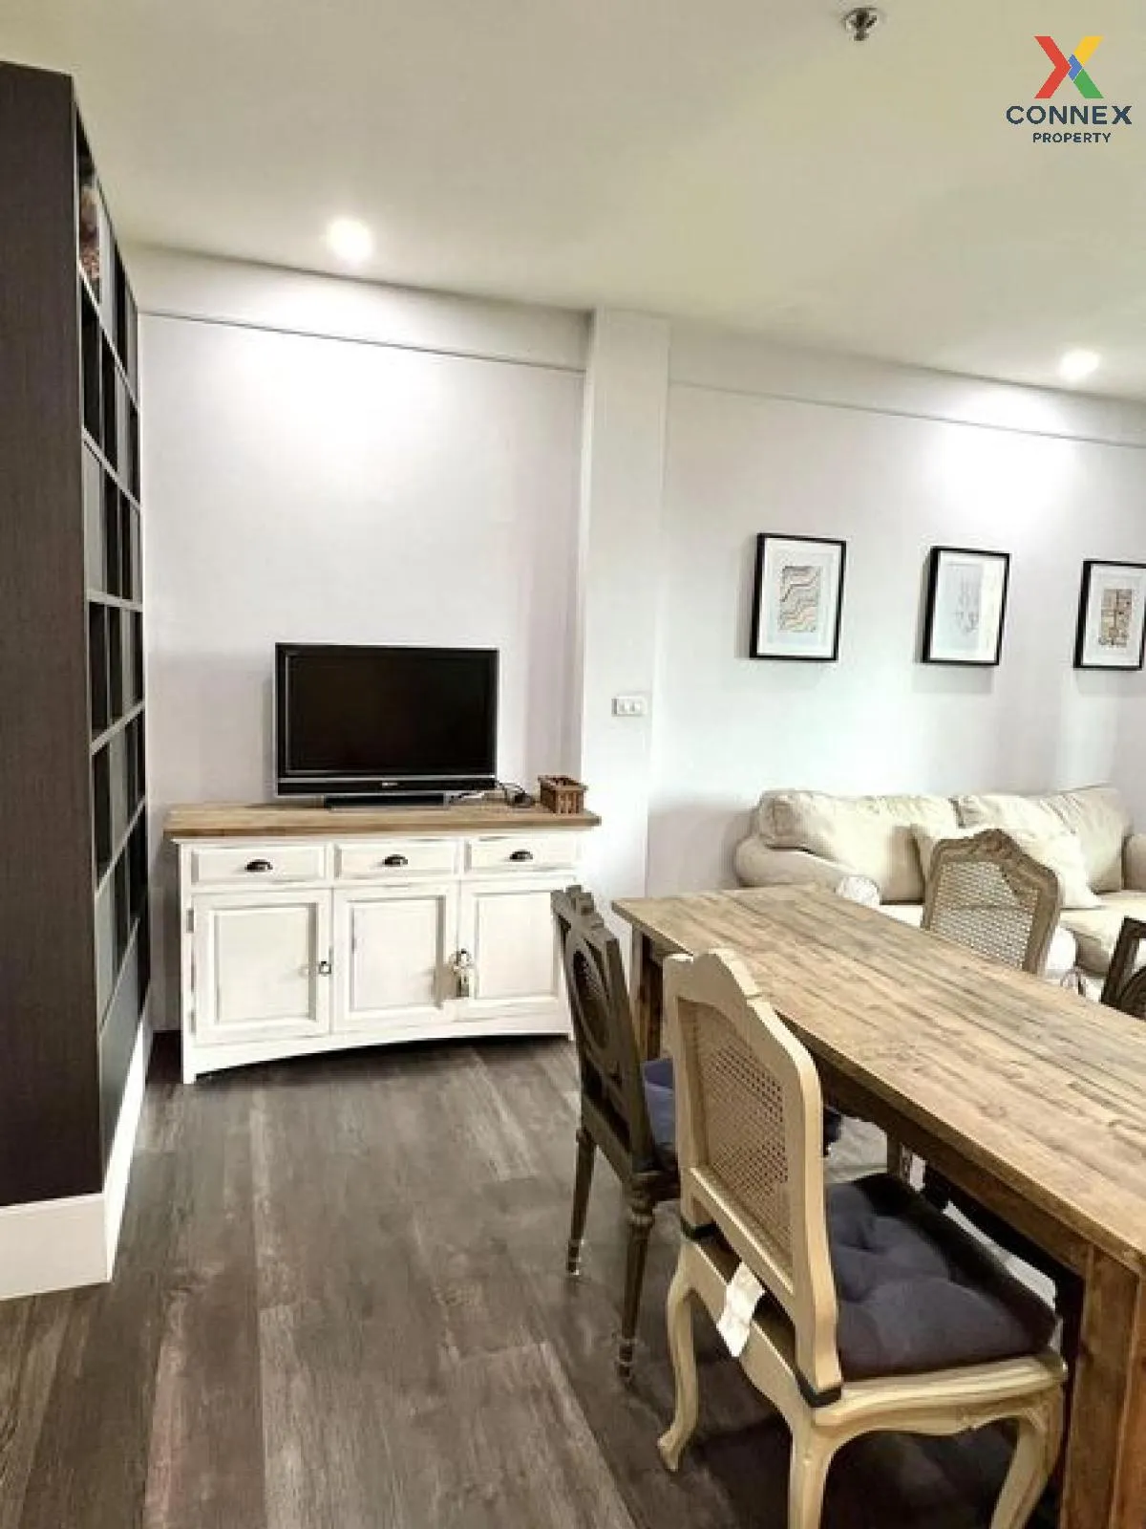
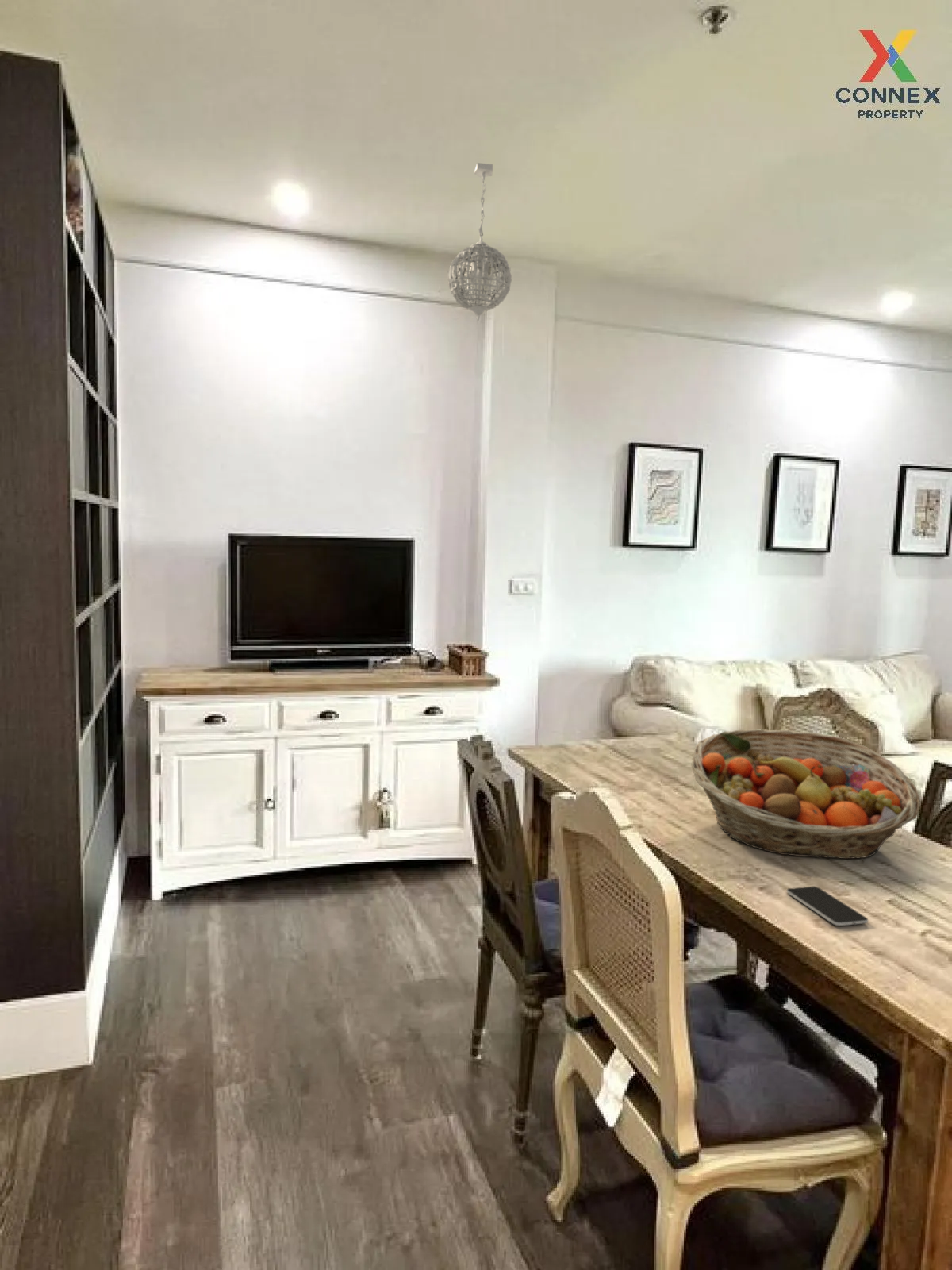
+ smartphone (825, 905)
+ pendant light (481, 244)
+ fruit basket (799, 791)
